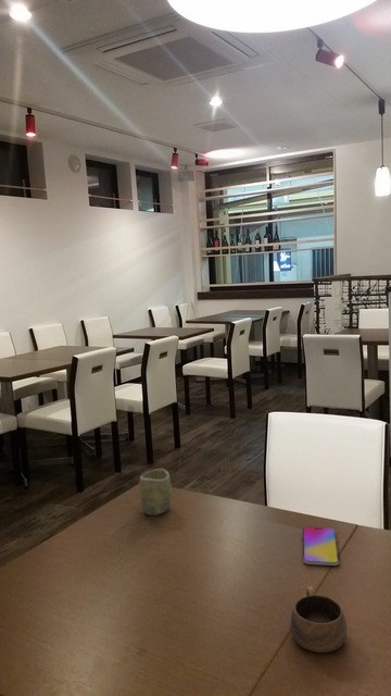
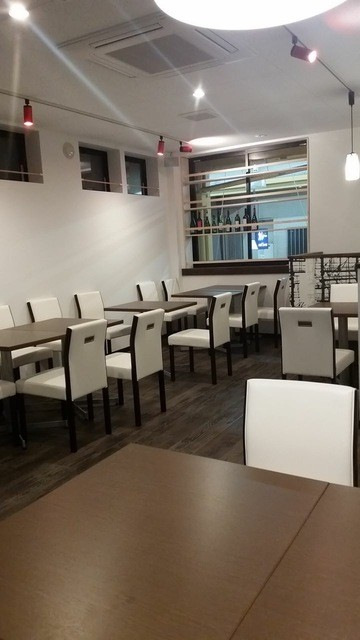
- smartphone (319, 545)
- cup (155, 492)
- cup (318, 617)
